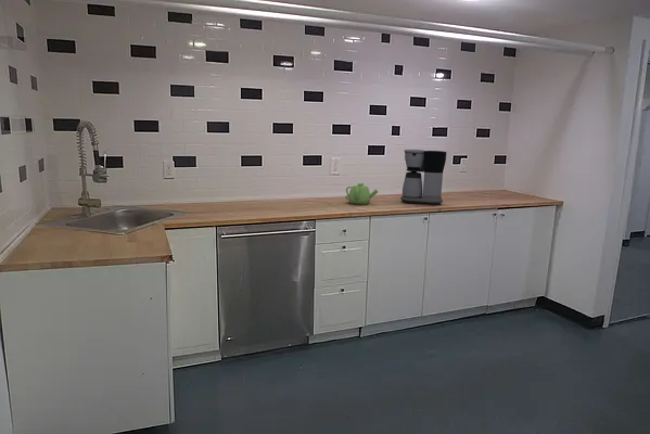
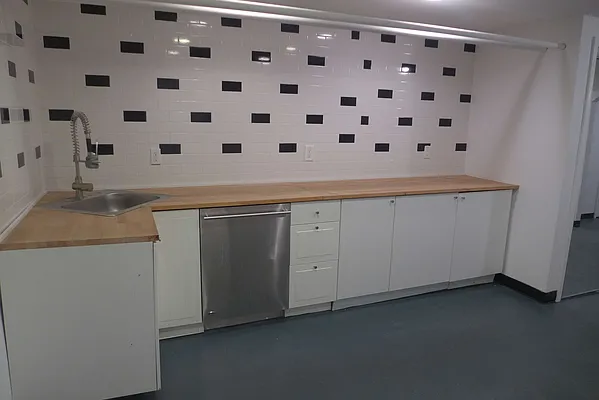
- coffee maker (424, 176)
- teapot (359, 193)
